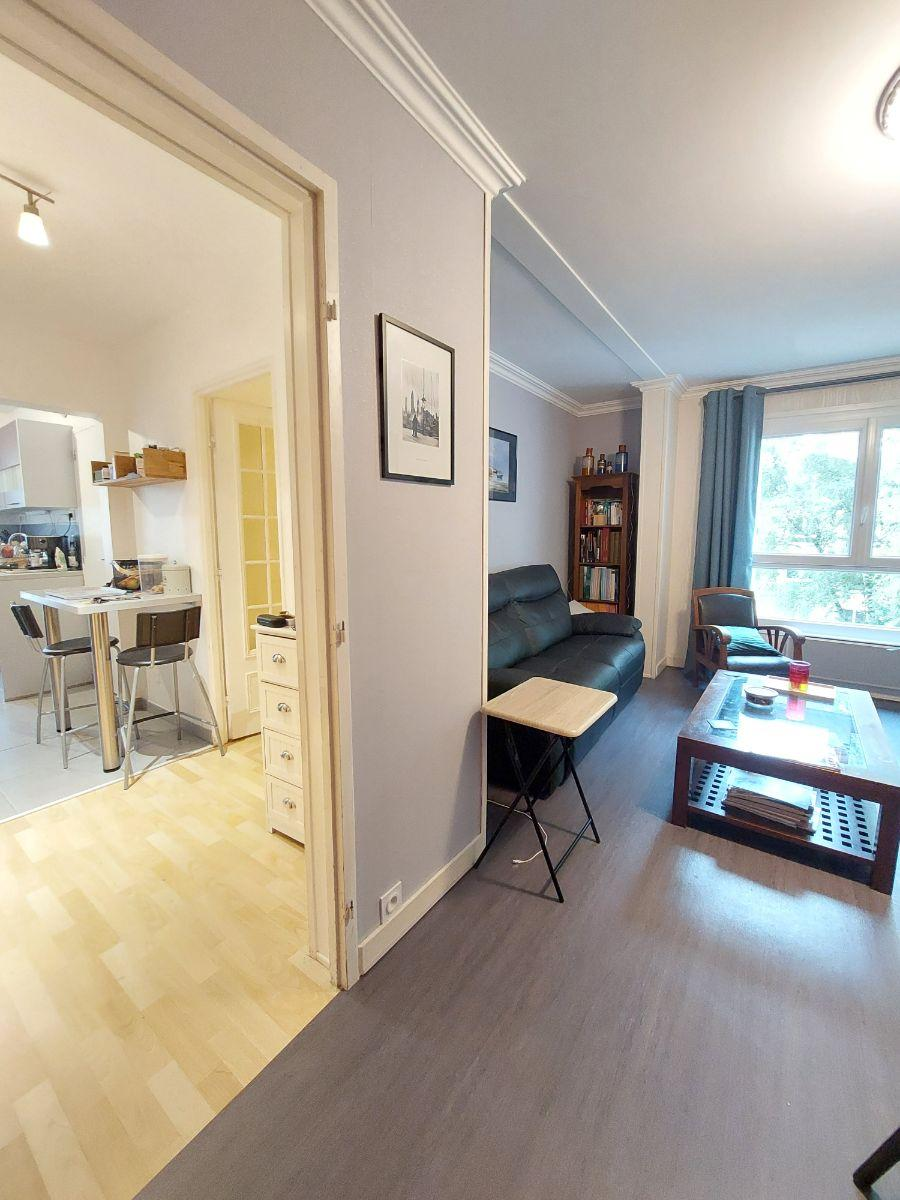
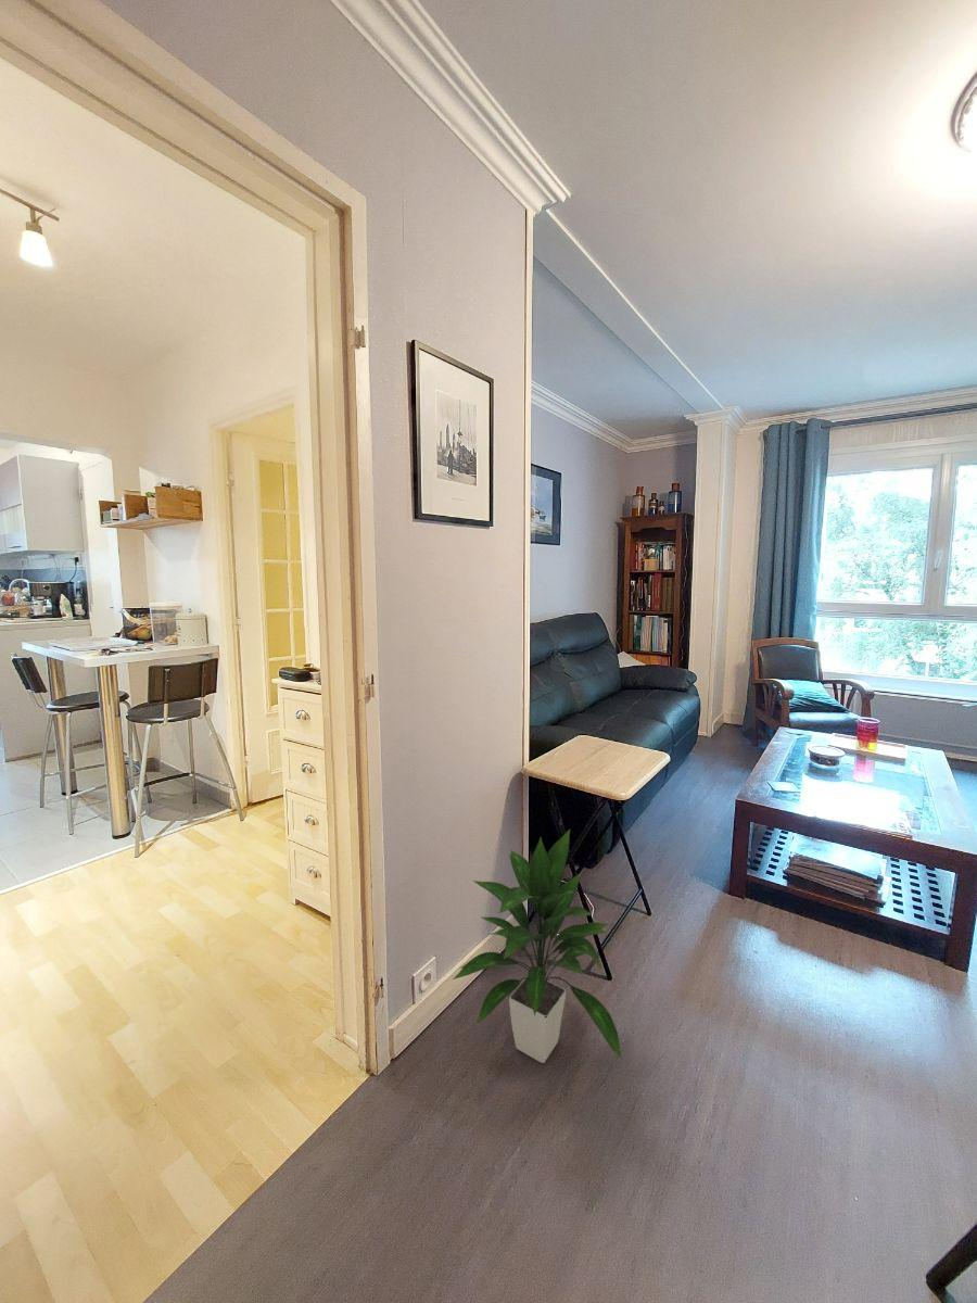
+ indoor plant (542, 952)
